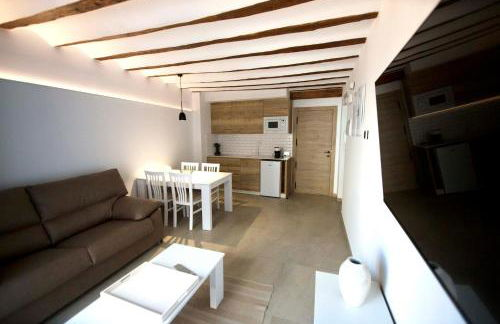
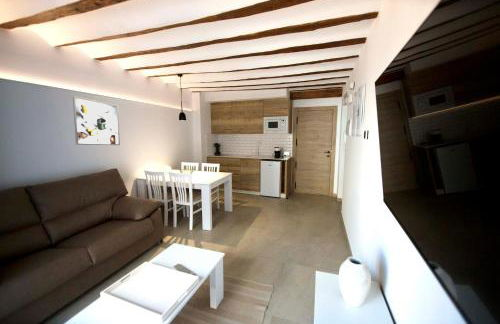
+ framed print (98, 123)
